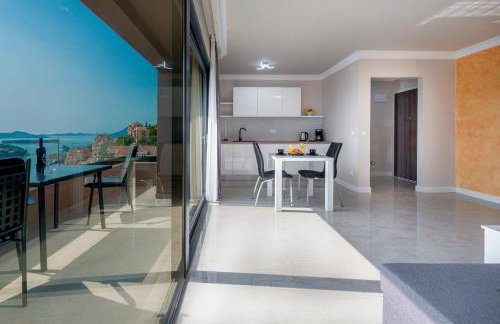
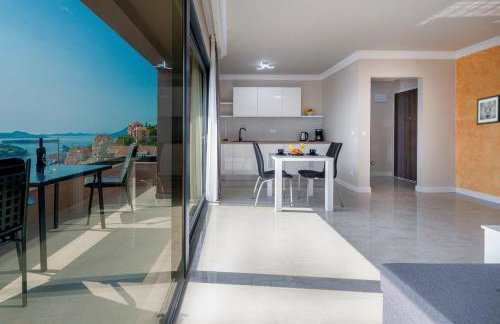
+ wall art (488, 110)
